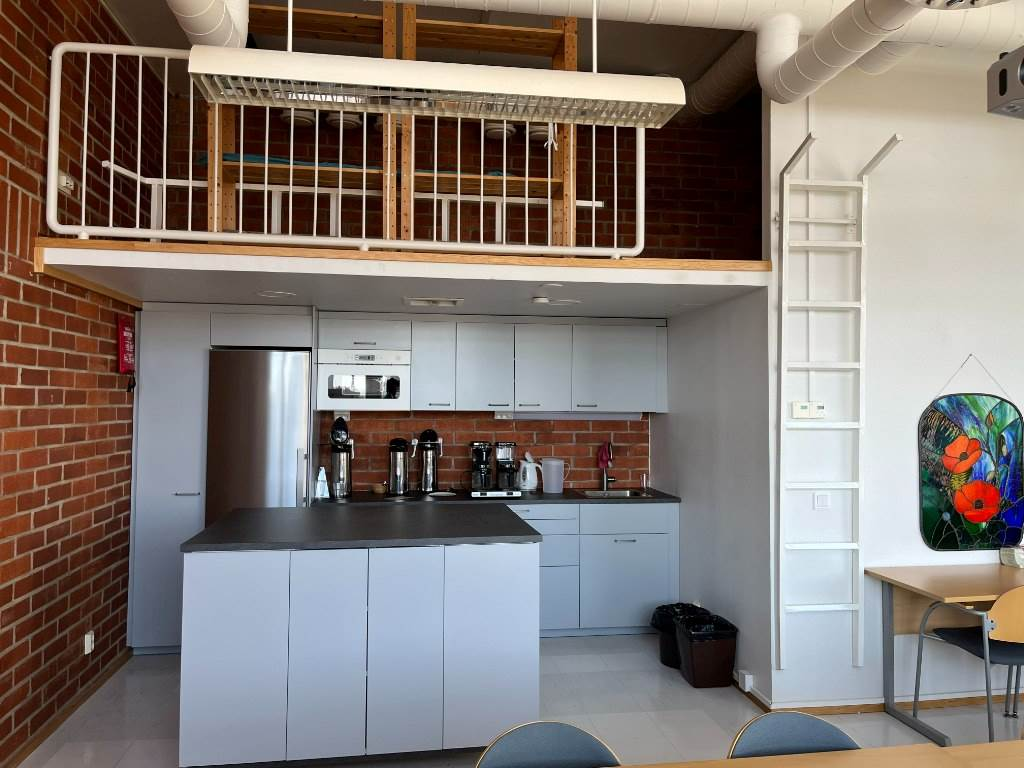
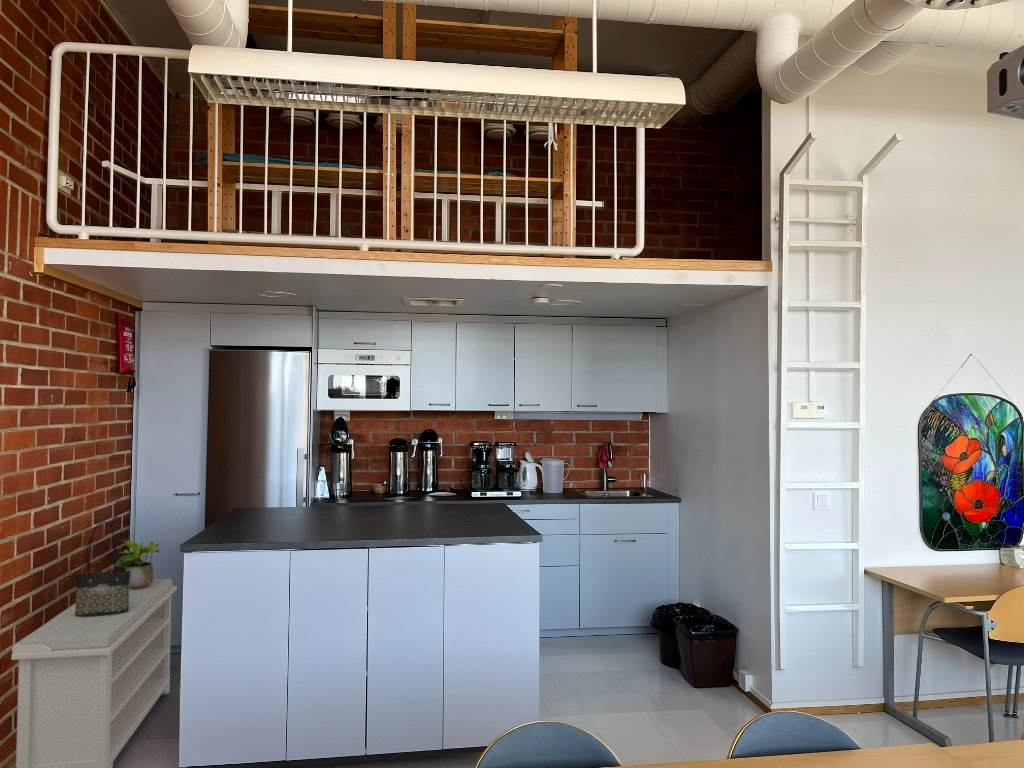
+ bench (106, 669)
+ tote bag (103, 572)
+ potted plant (136, 561)
